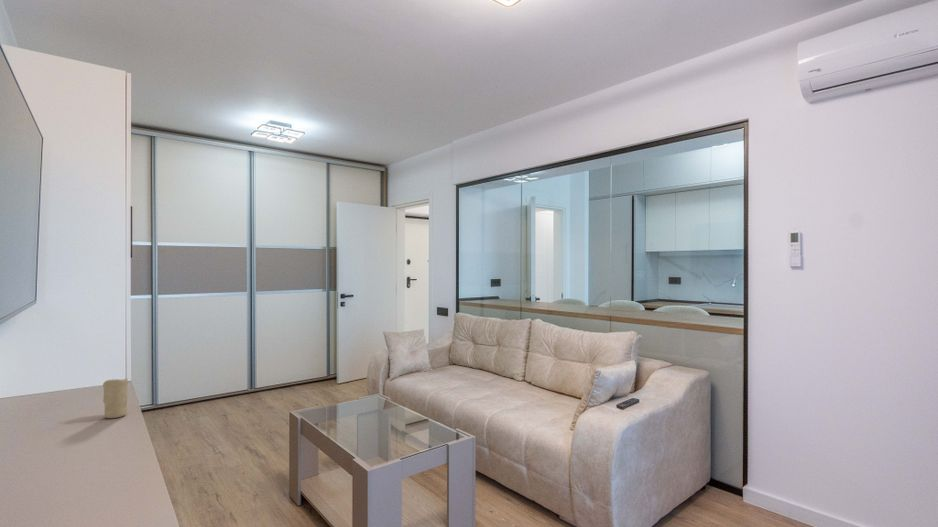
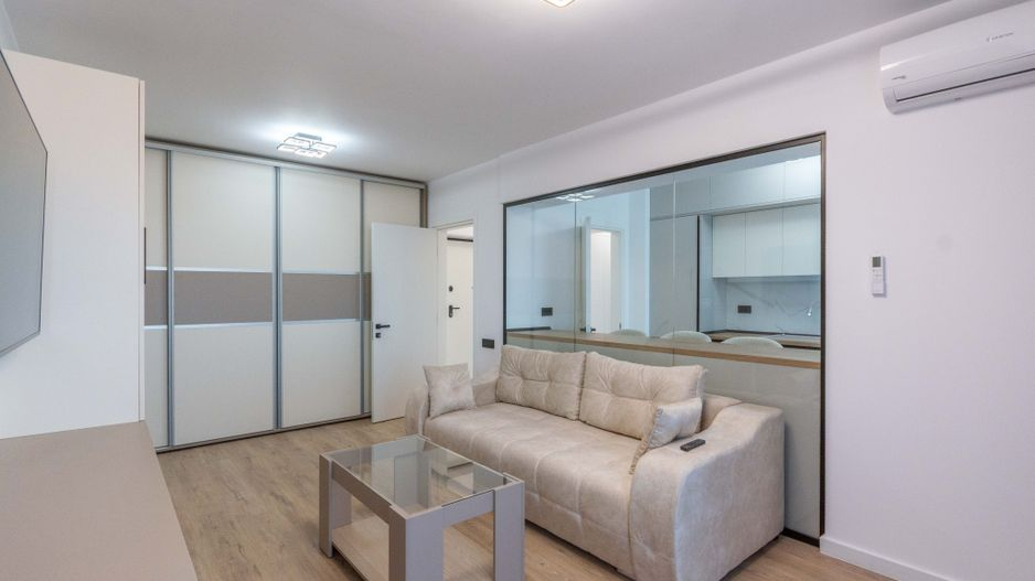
- candle (116, 396)
